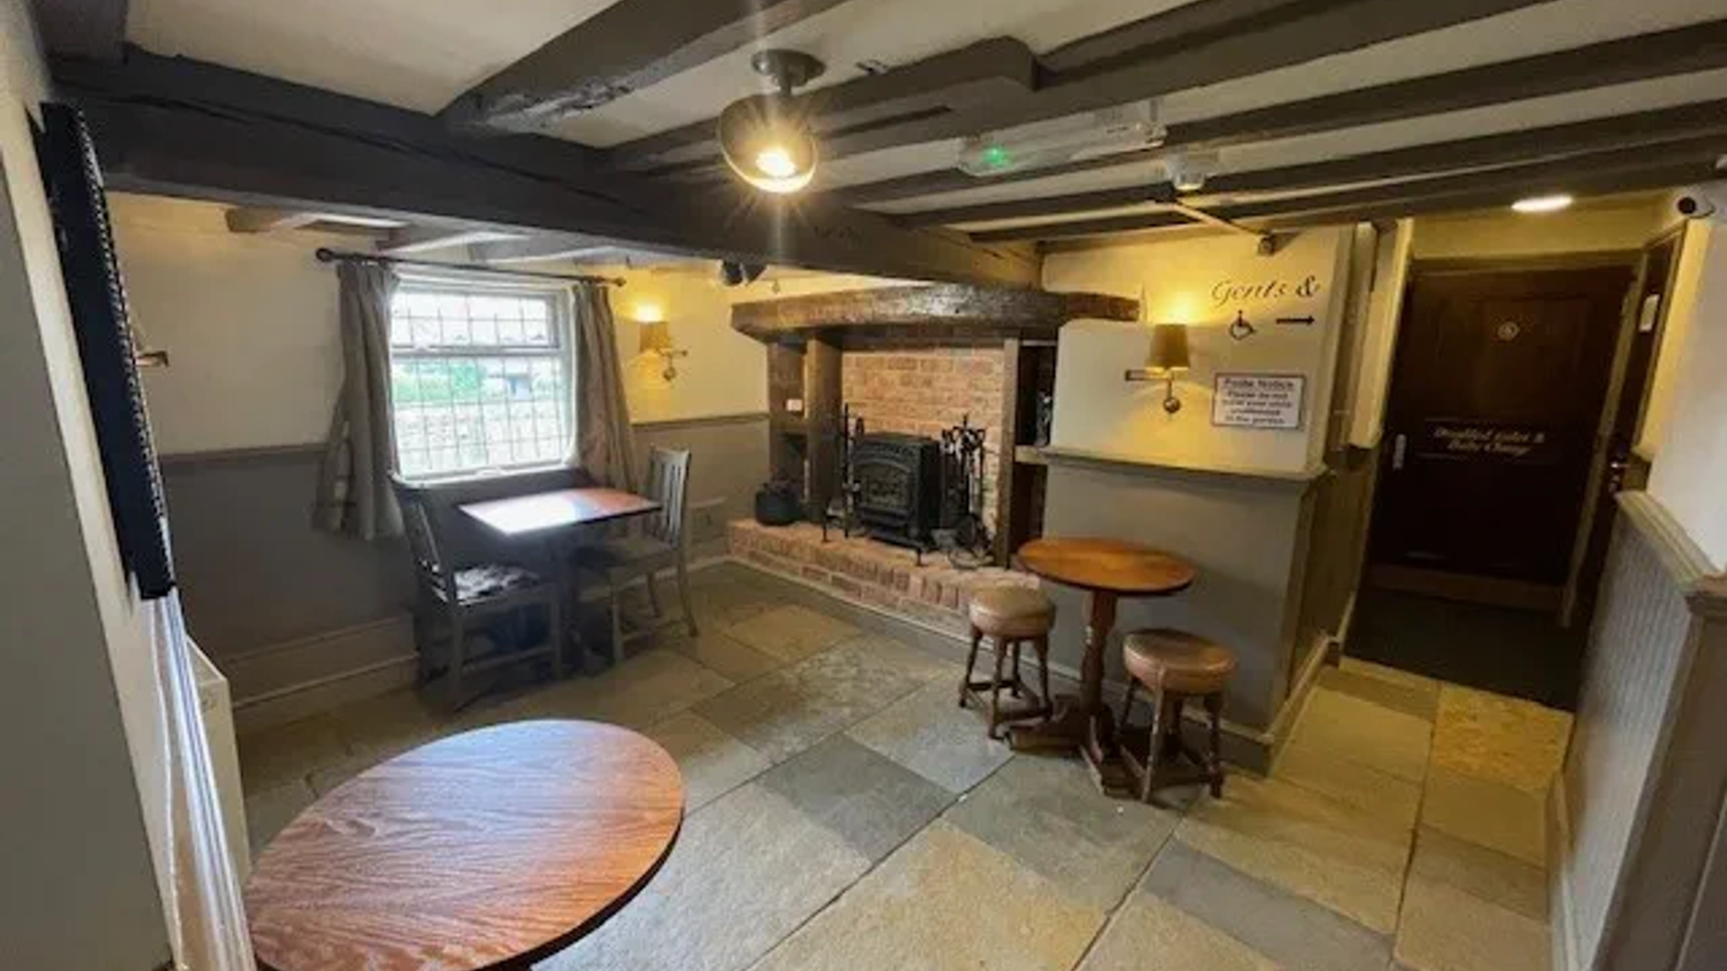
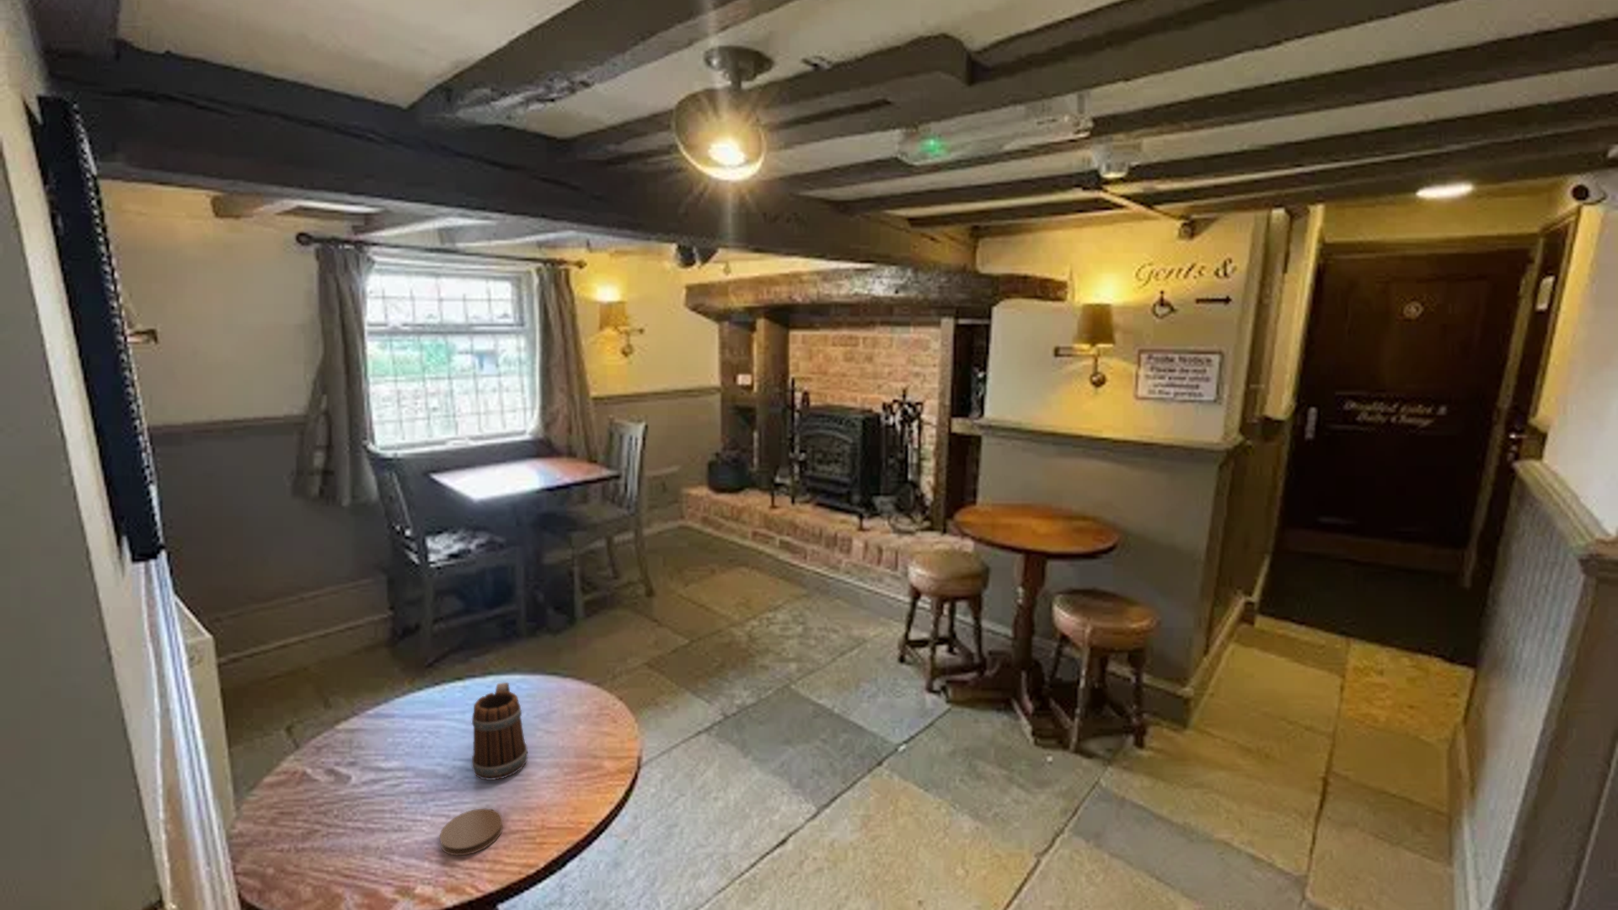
+ coaster (471, 831)
+ beer mug (500, 727)
